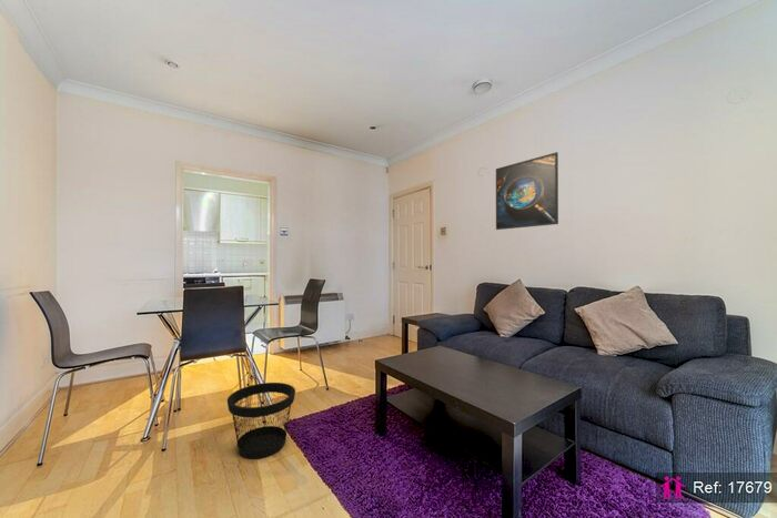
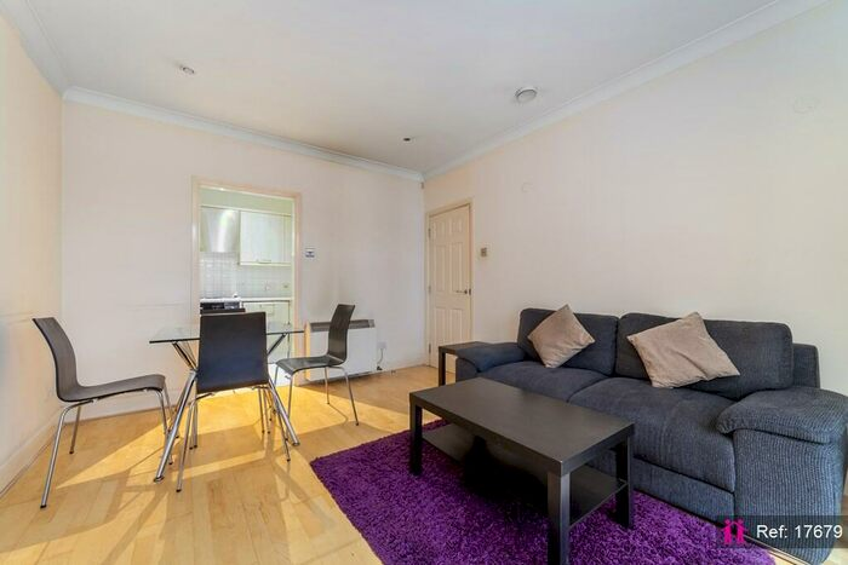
- wastebasket (262, 420)
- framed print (524, 194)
